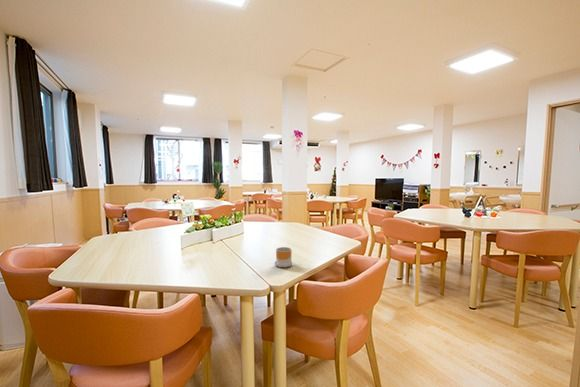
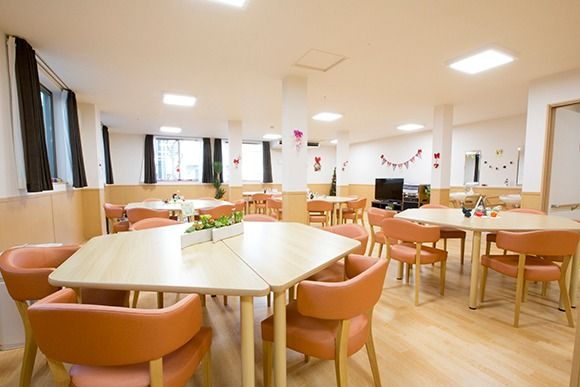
- mug (284, 256)
